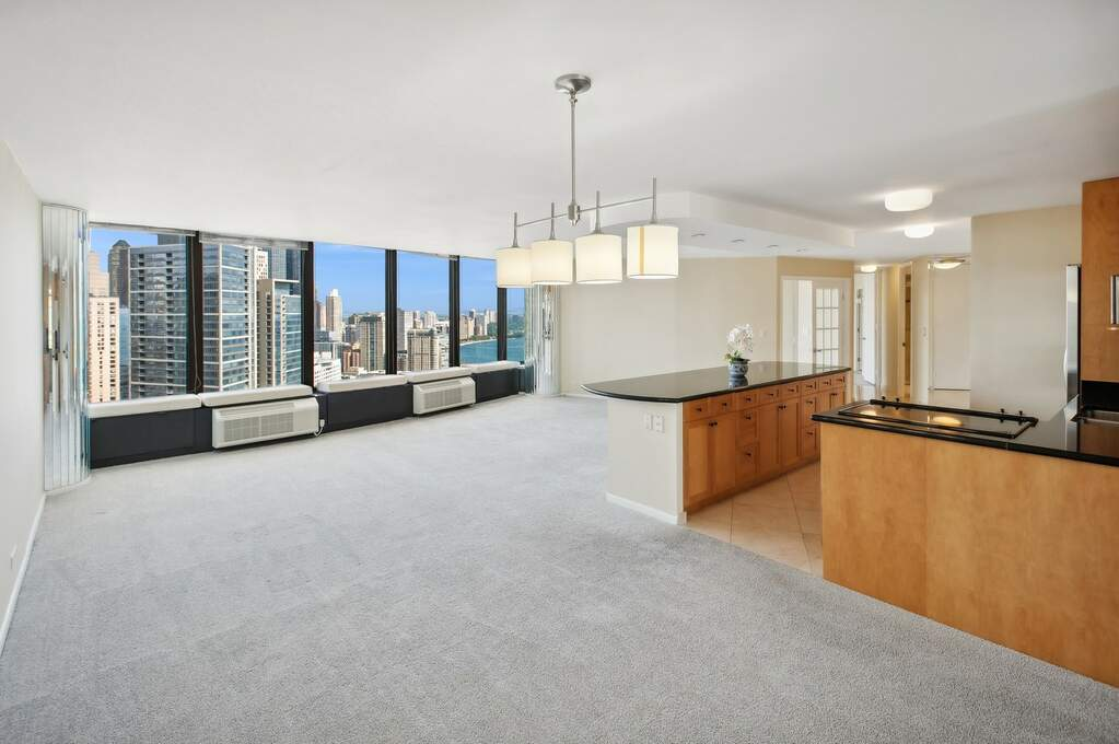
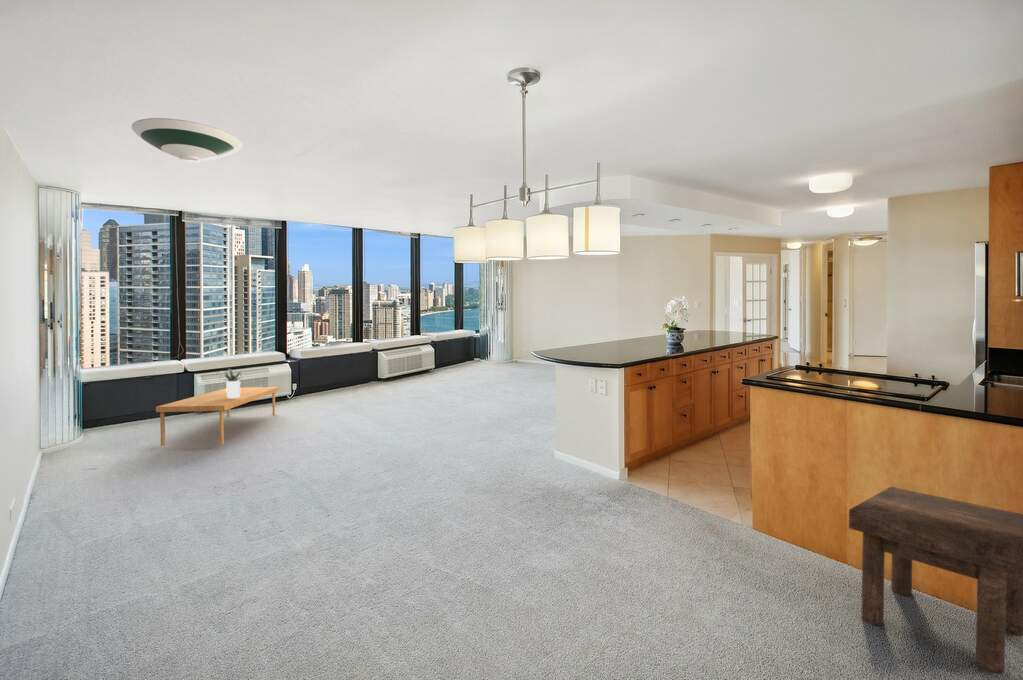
+ coffee table (227, 412)
+ potted plant (234, 383)
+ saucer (189, 148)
+ stool (941, 568)
